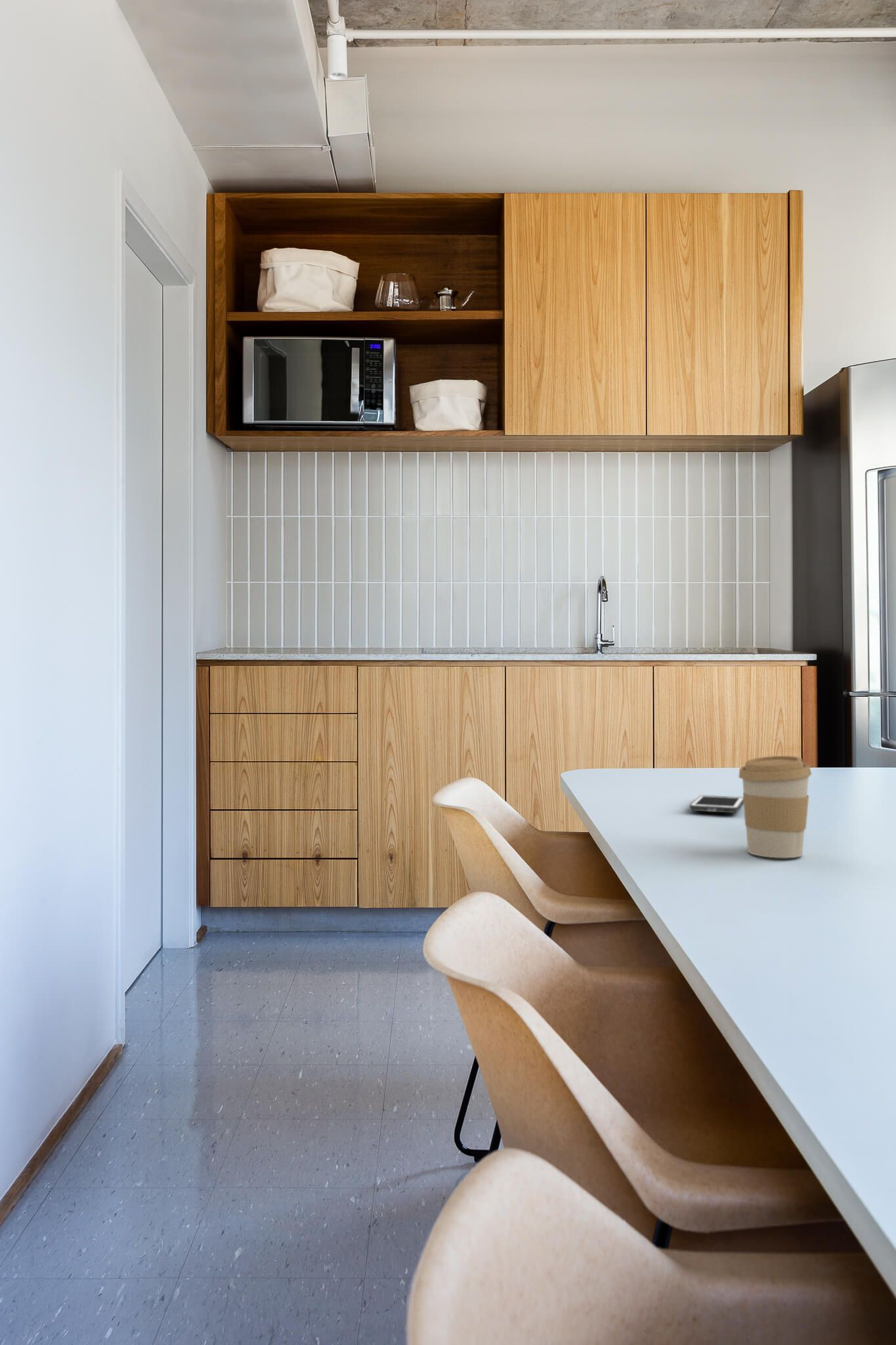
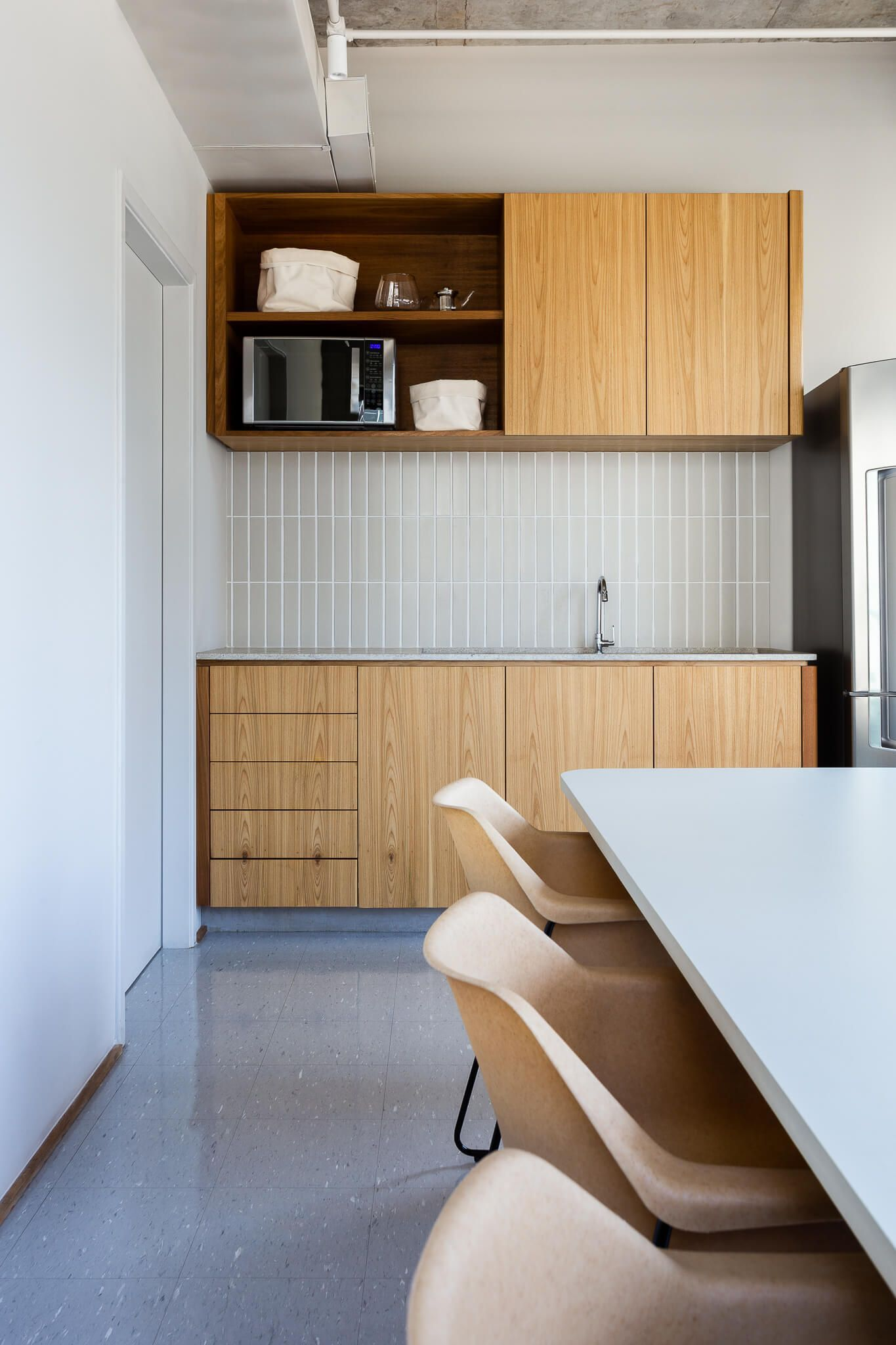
- coffee cup (775, 805)
- cell phone (717, 804)
